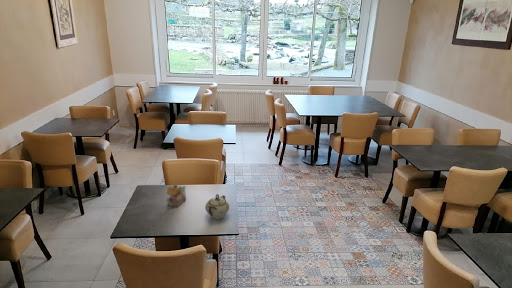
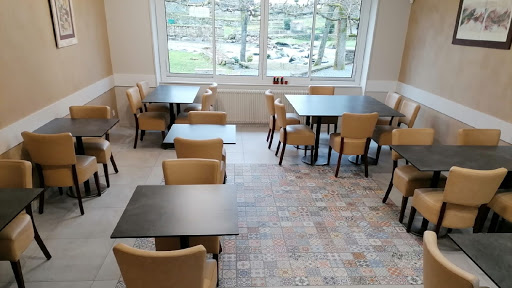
- sugar bowl (217, 205)
- teapot (175, 192)
